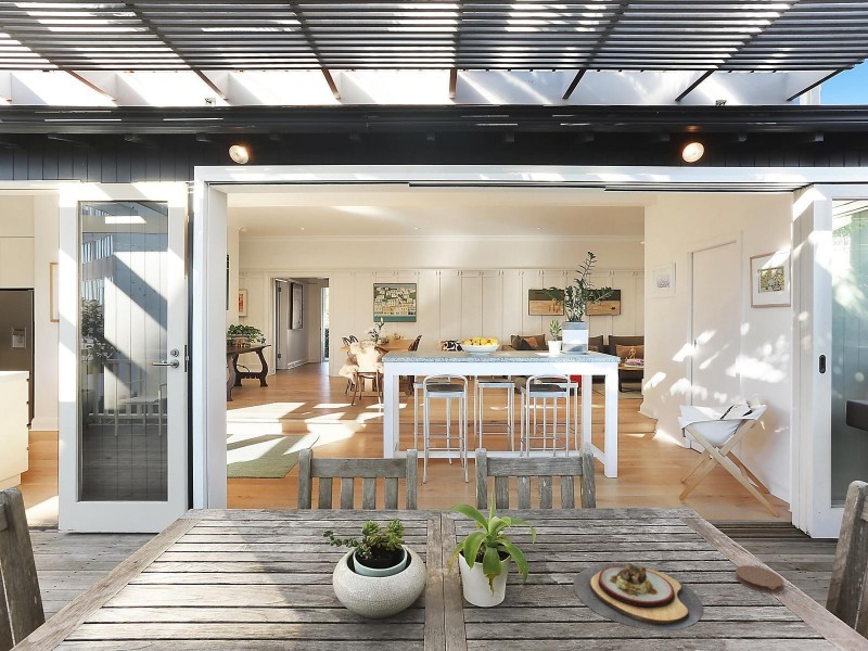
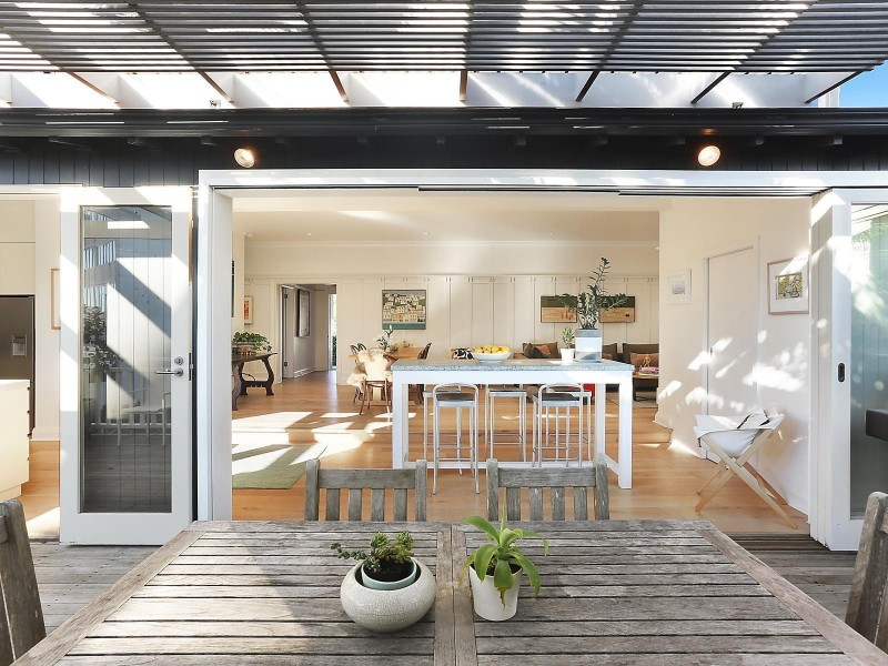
- coaster (758, 578)
- plate (635, 580)
